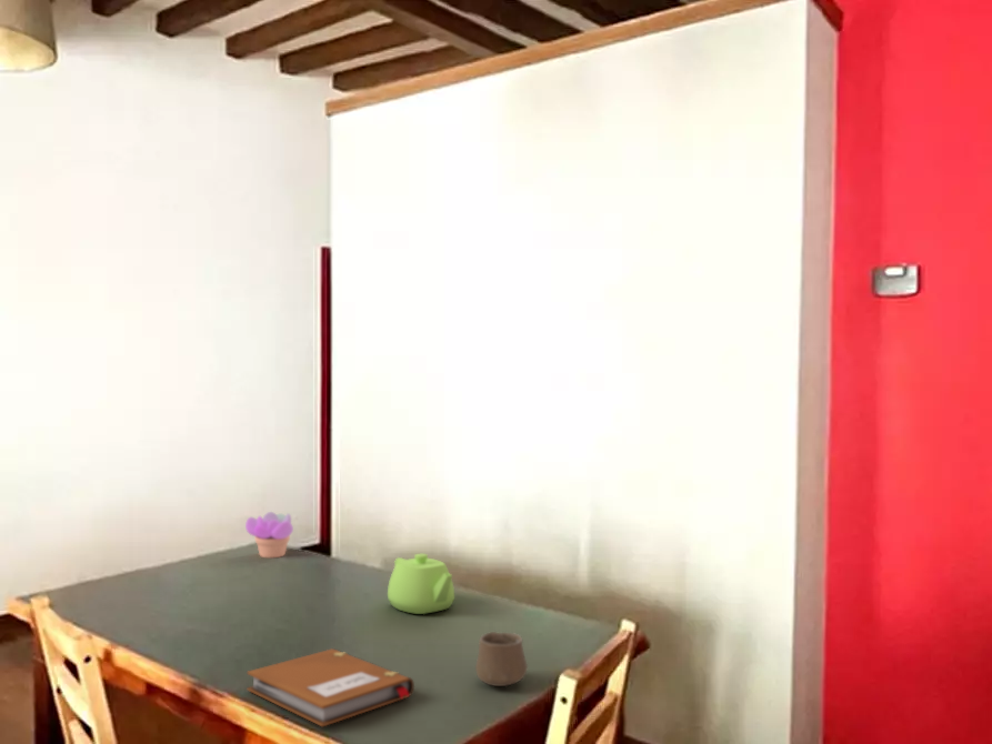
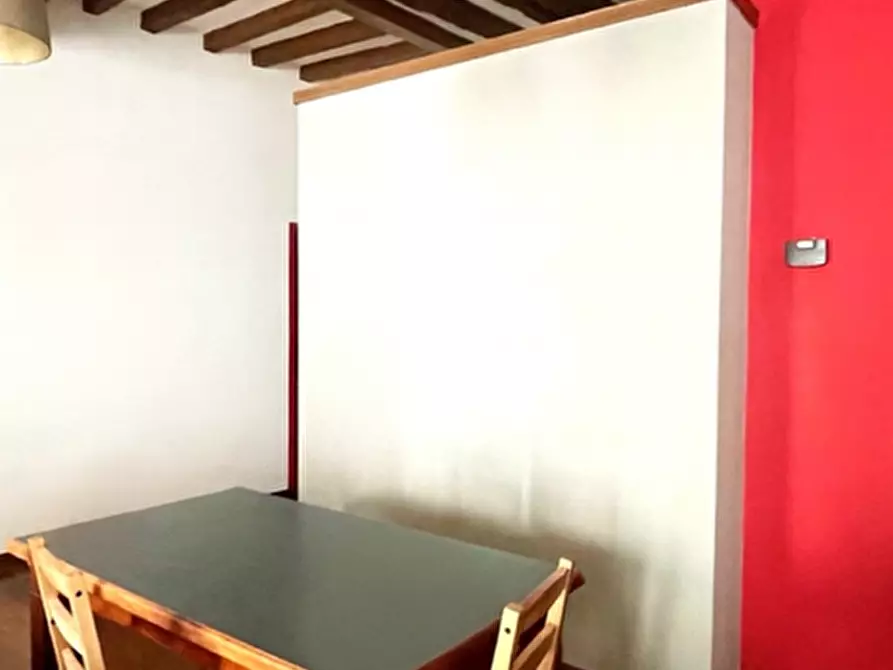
- succulent plant (271, 534)
- notebook (332, 684)
- teapot (421, 580)
- cup (500, 660)
